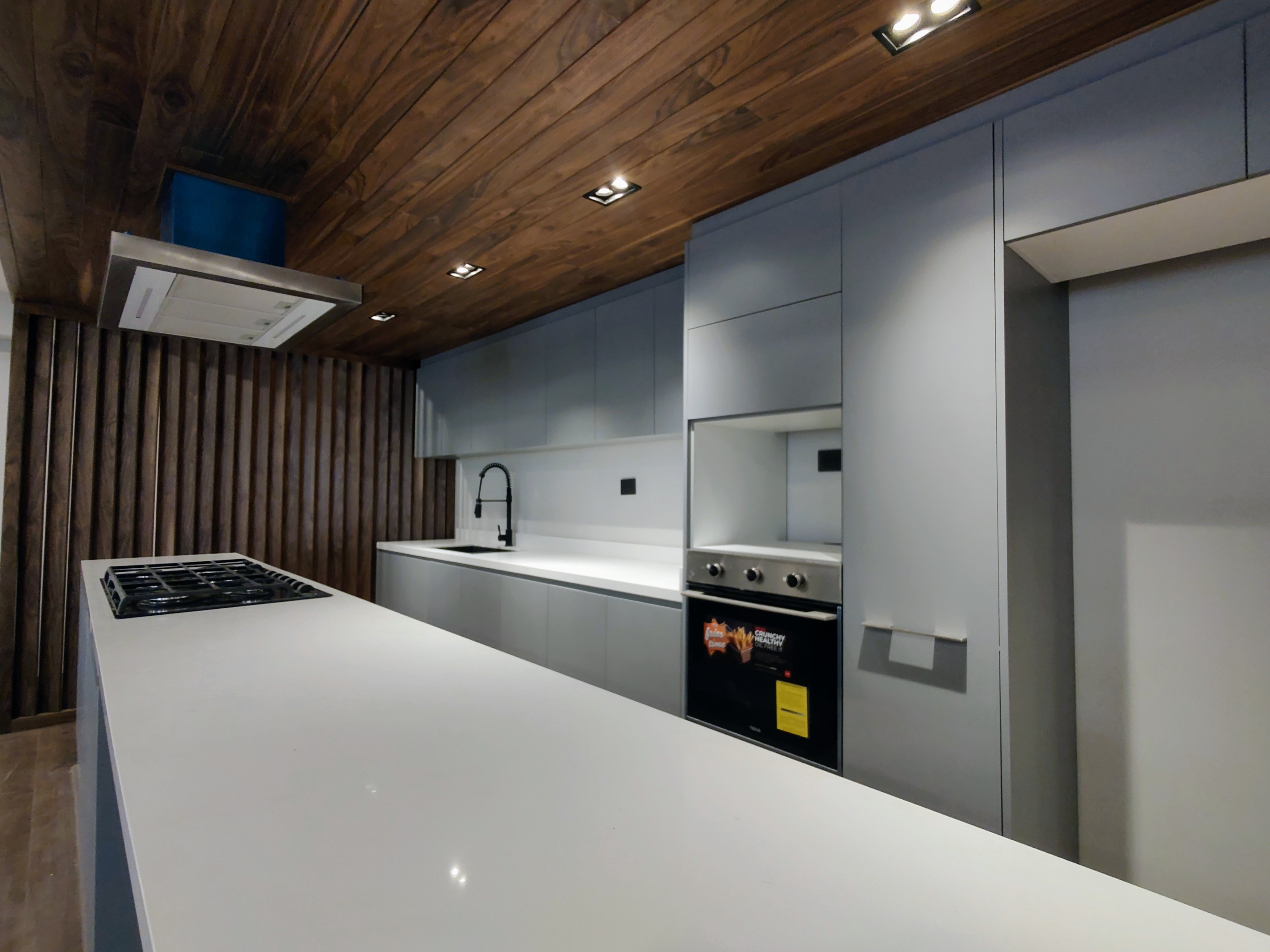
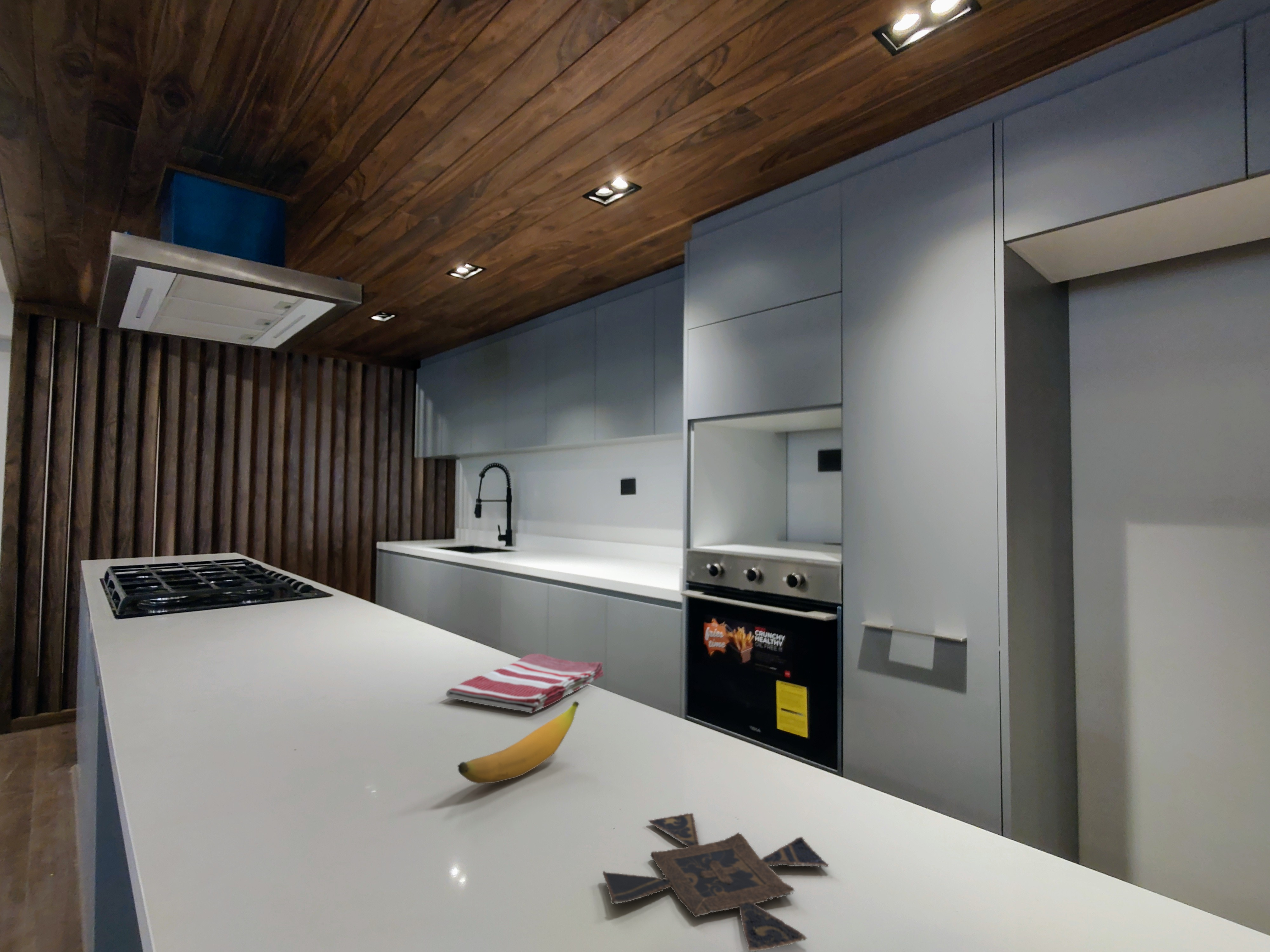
+ banana (524, 745)
+ rug (716, 869)
+ dish towel (530, 679)
